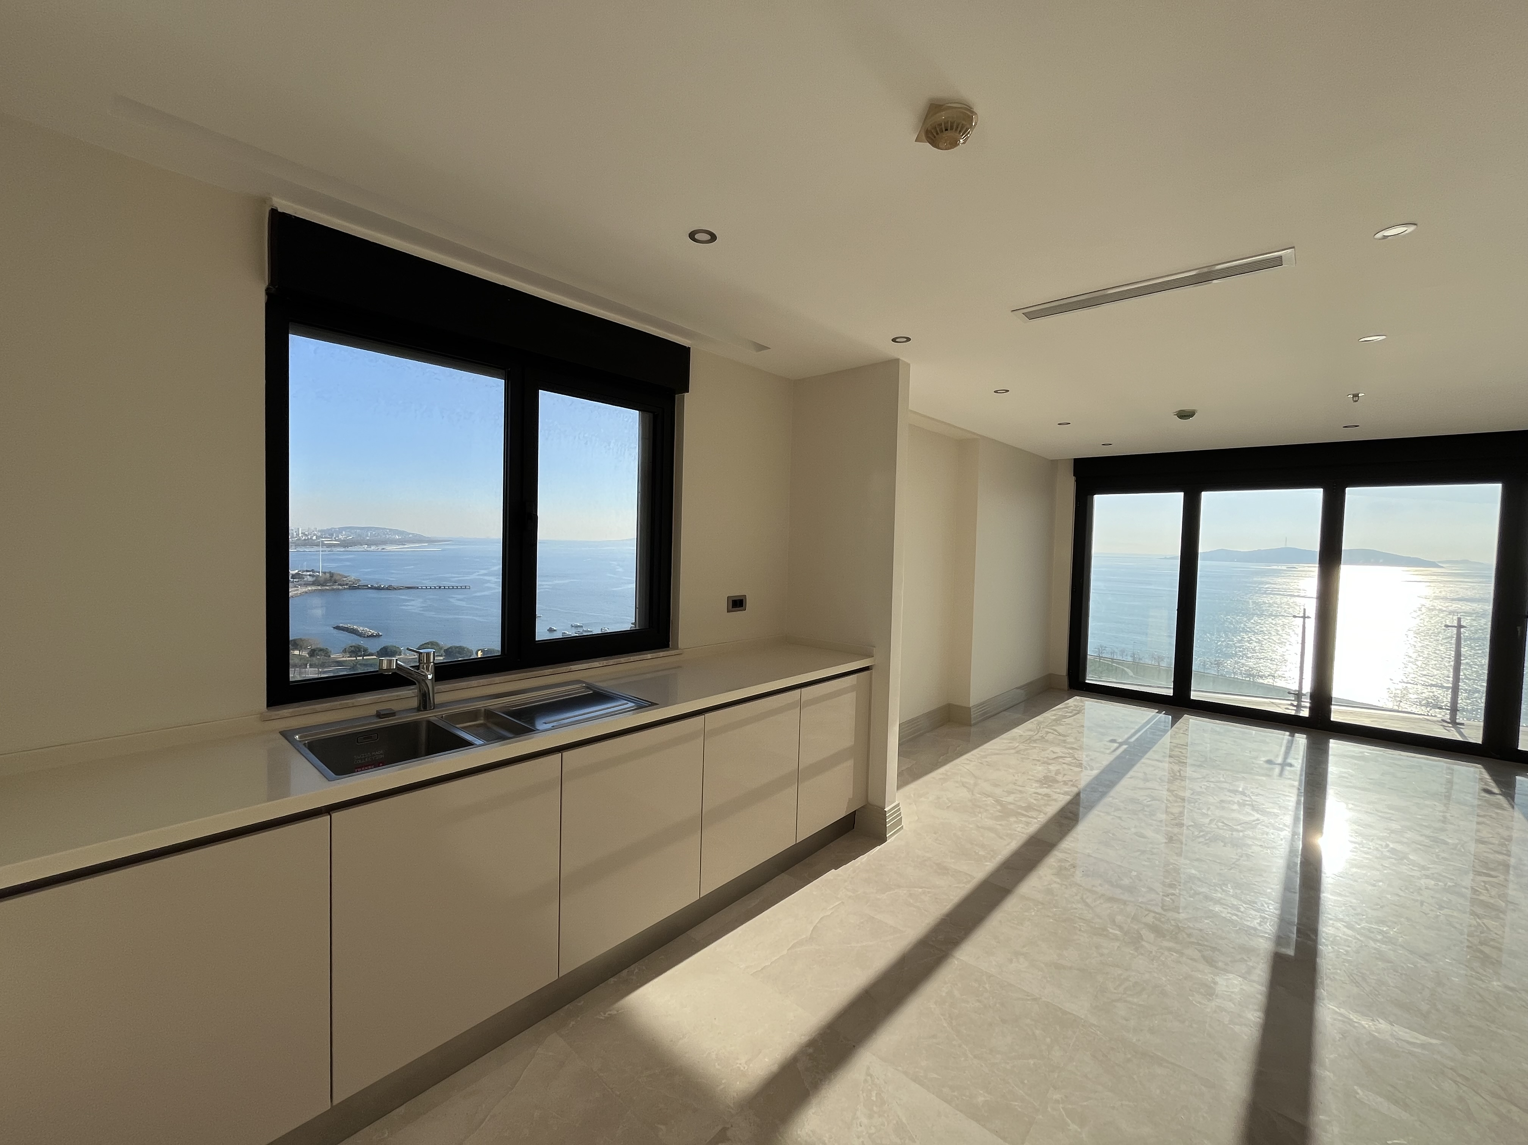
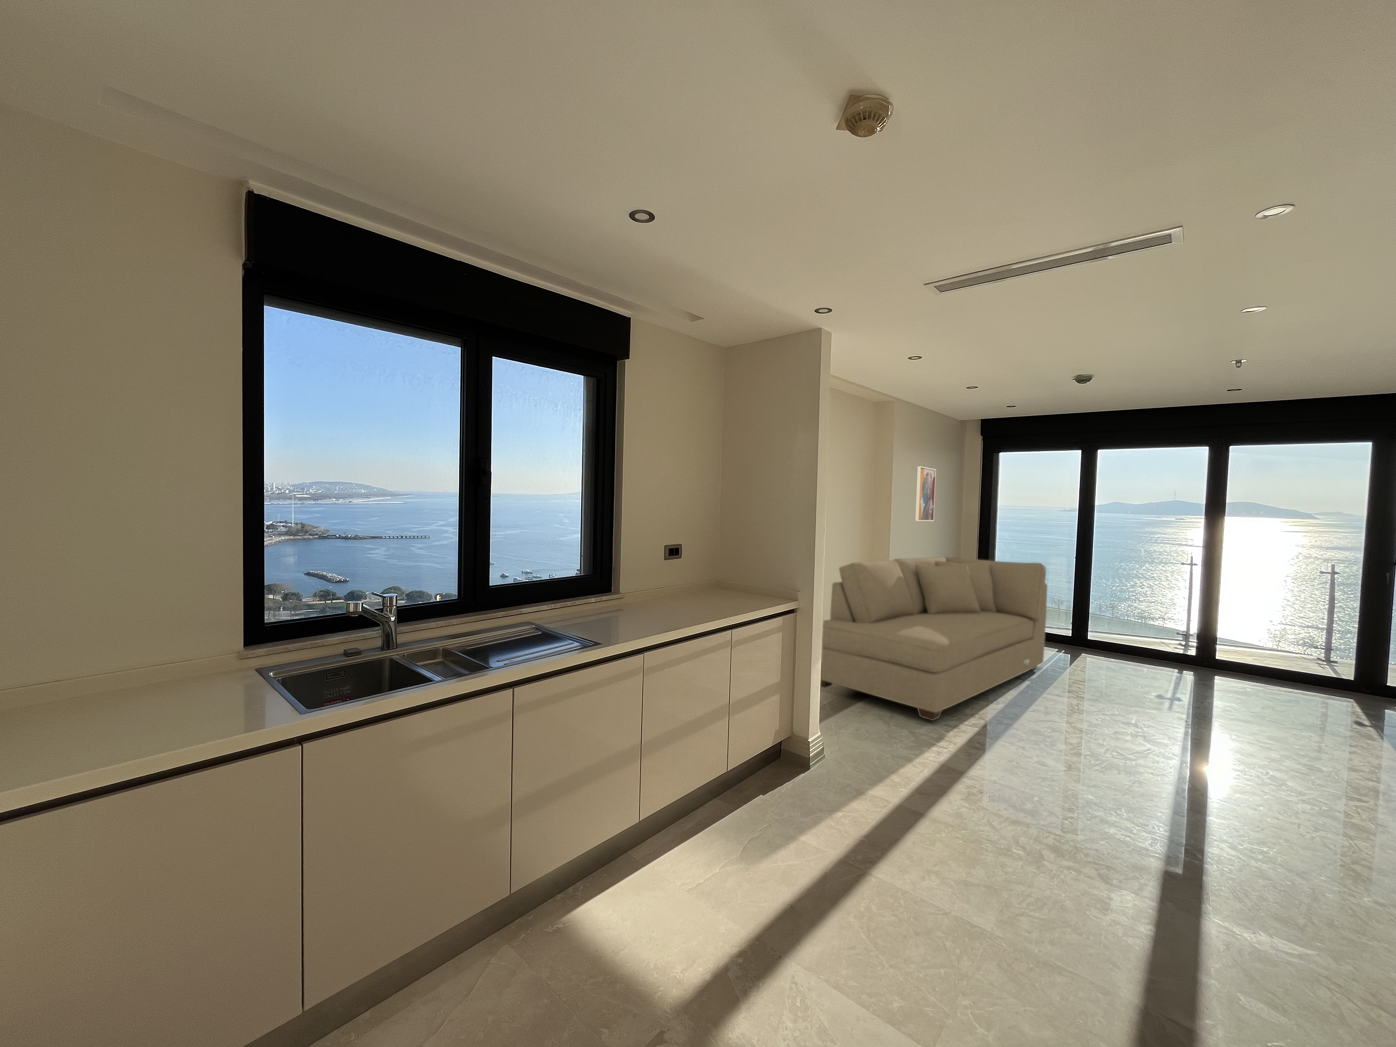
+ sofa (938, 619)
+ wall art (926, 495)
